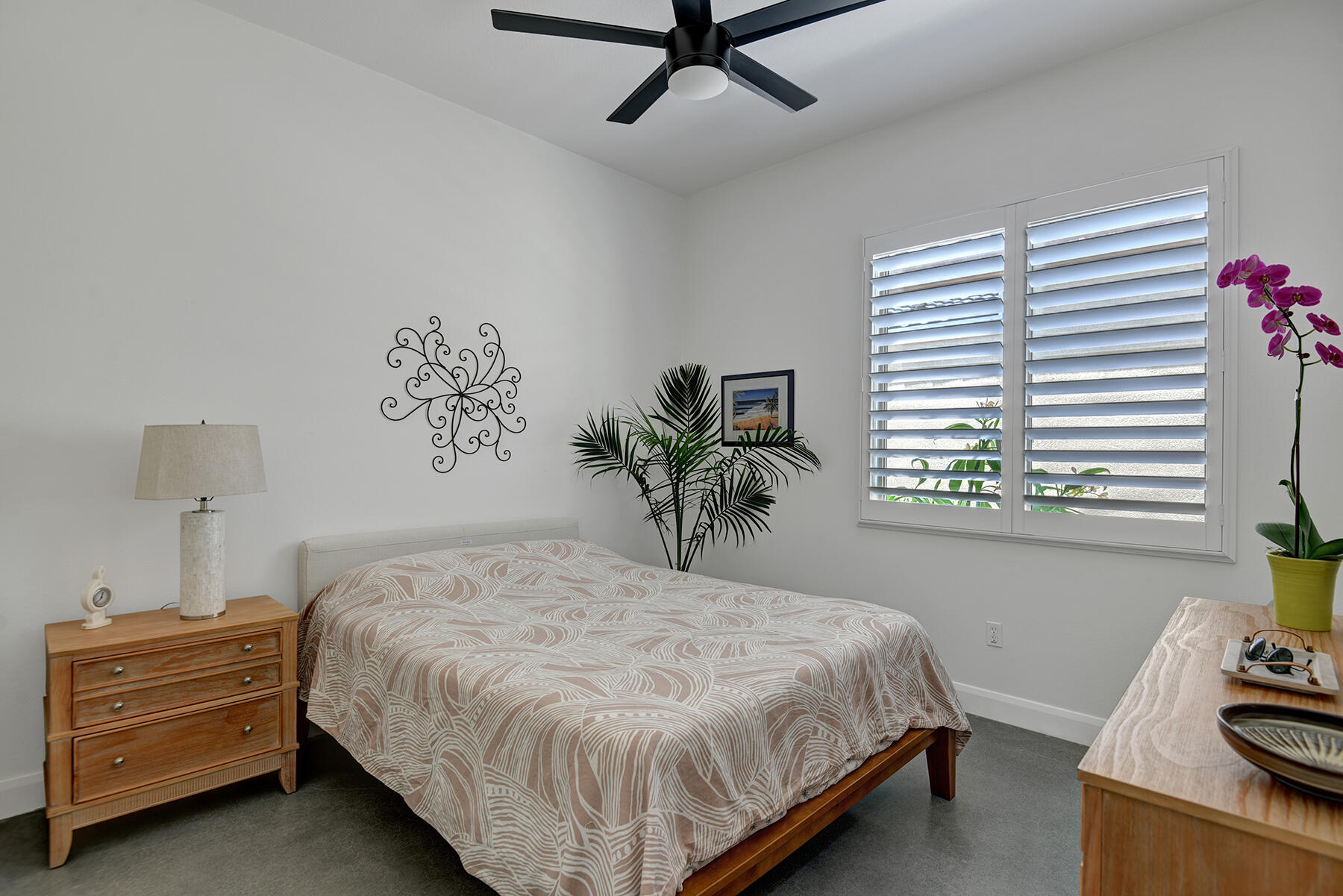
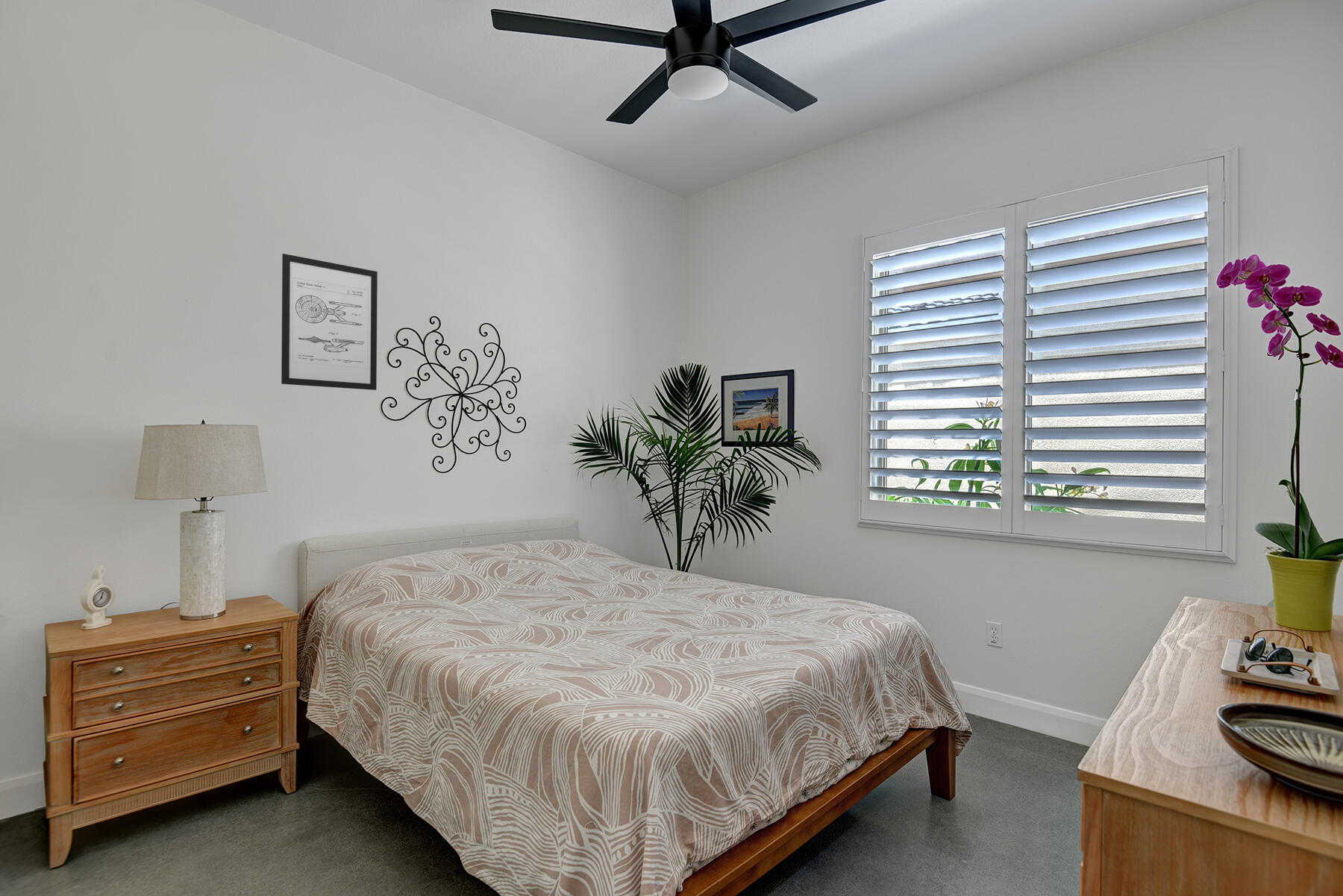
+ wall art (331, 325)
